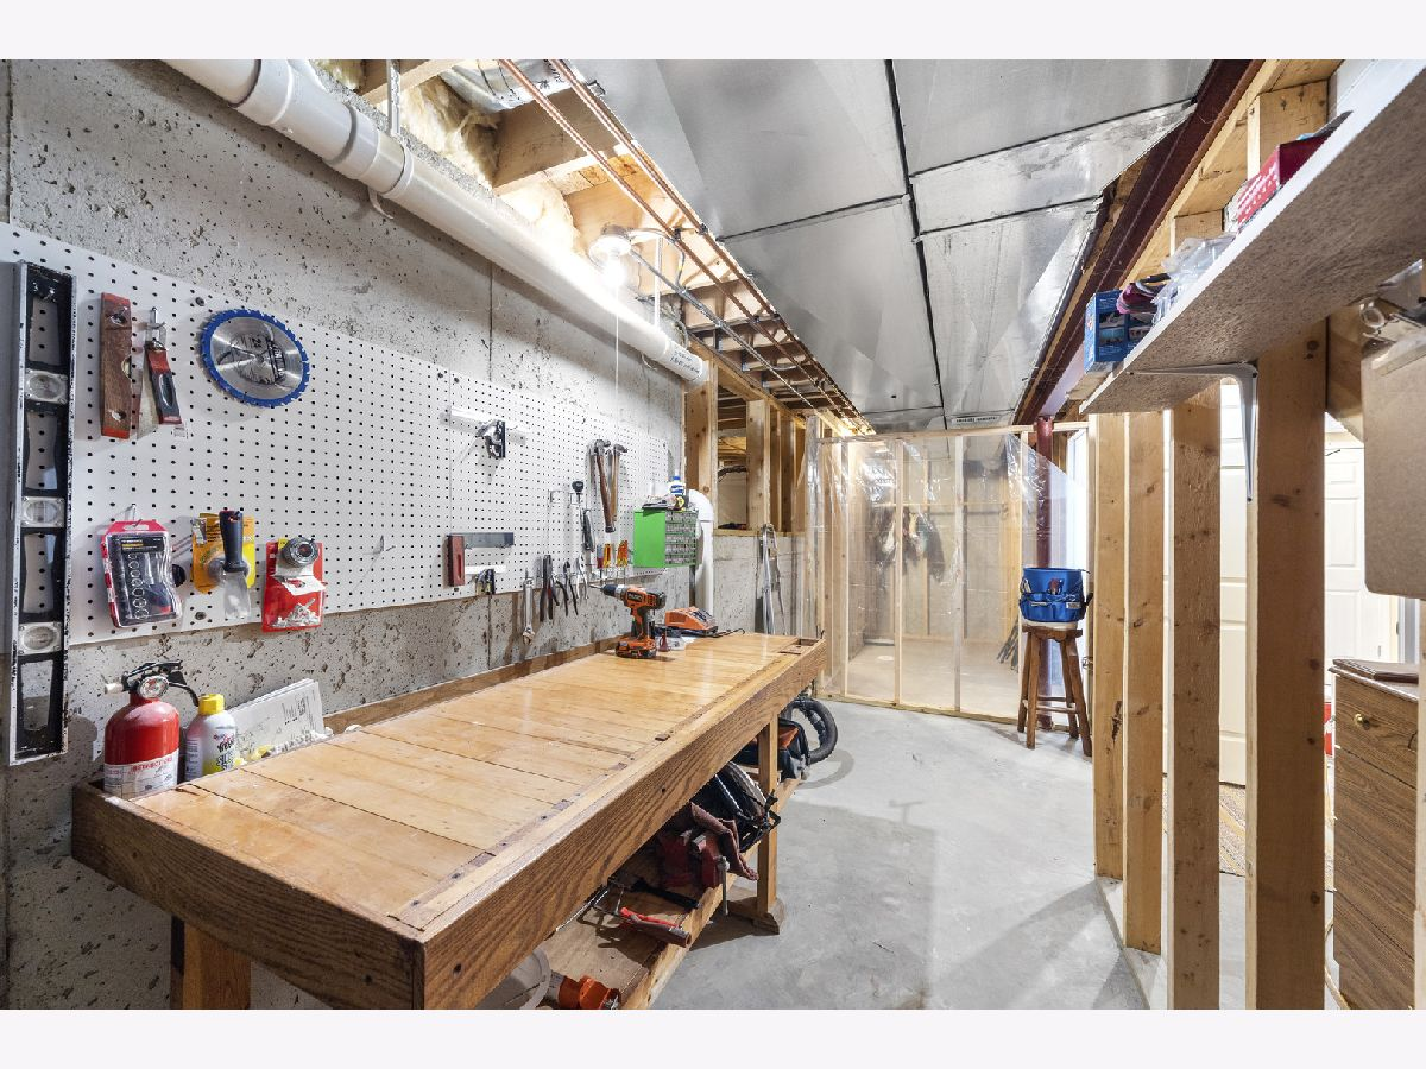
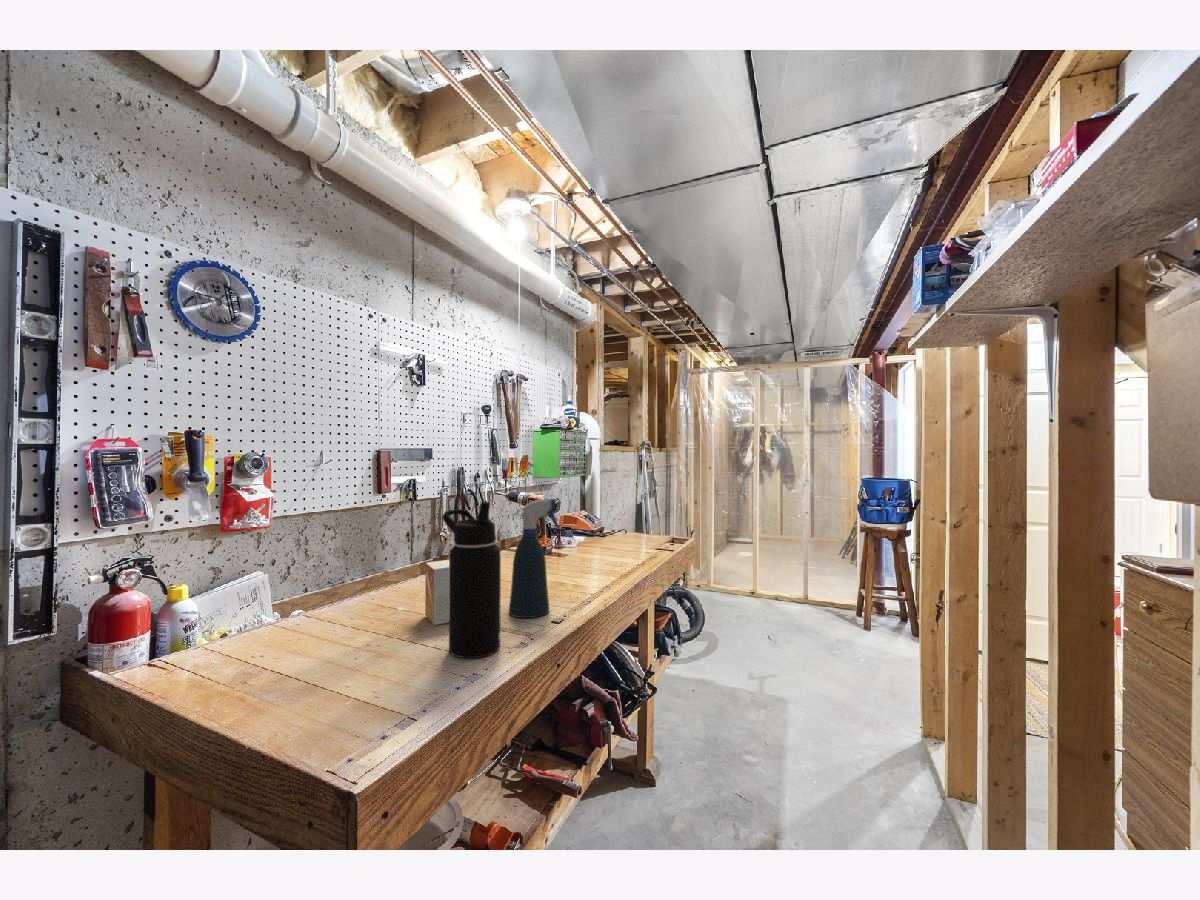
+ small box (442, 590)
+ water bottle (470, 573)
+ spray bottle (531, 554)
